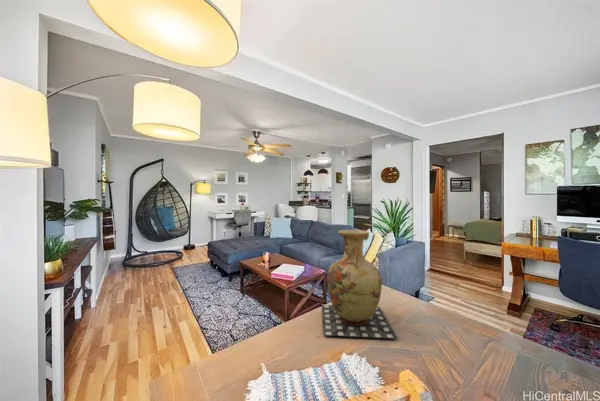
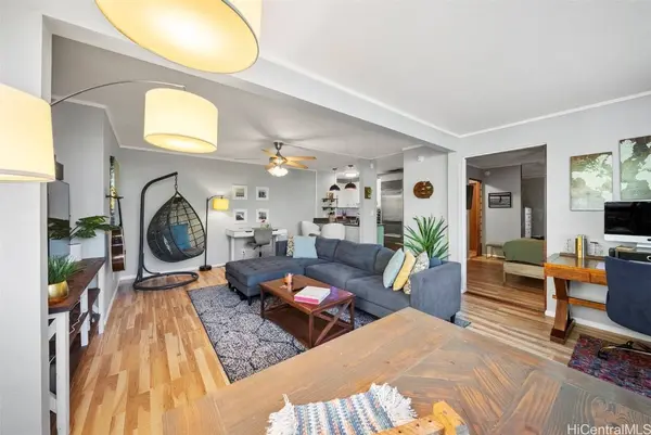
- vase (354, 275)
